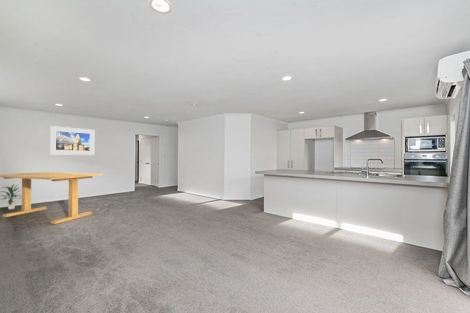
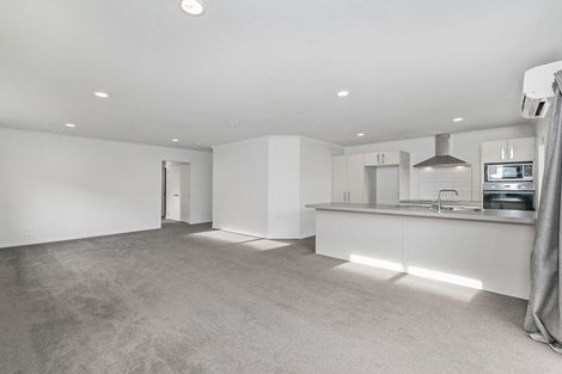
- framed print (73, 141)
- dining table (46, 207)
- indoor plant (10, 196)
